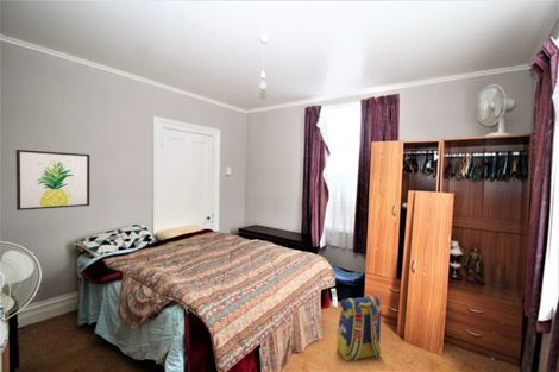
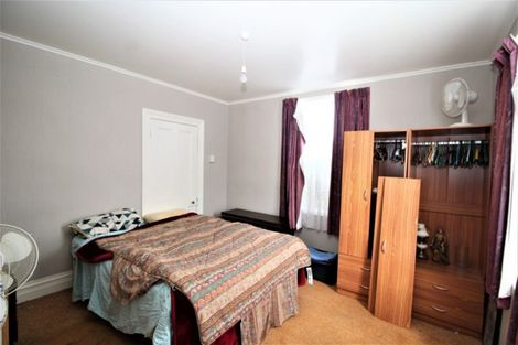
- backpack (359, 326)
- wall art (56, 179)
